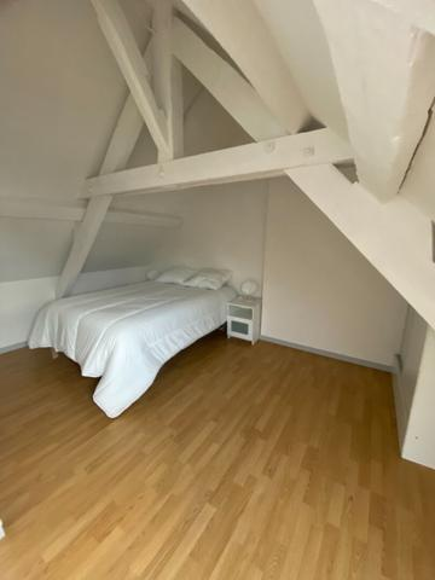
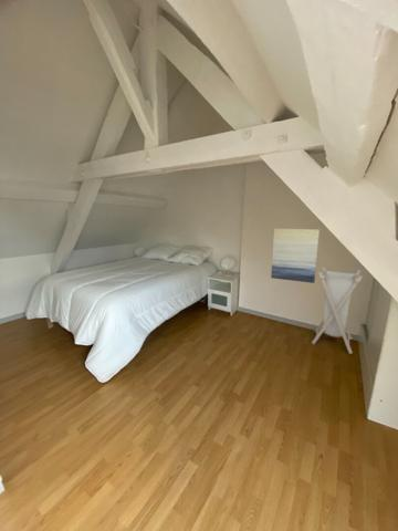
+ wall art (293, 254)
+ laundry hamper (335, 306)
